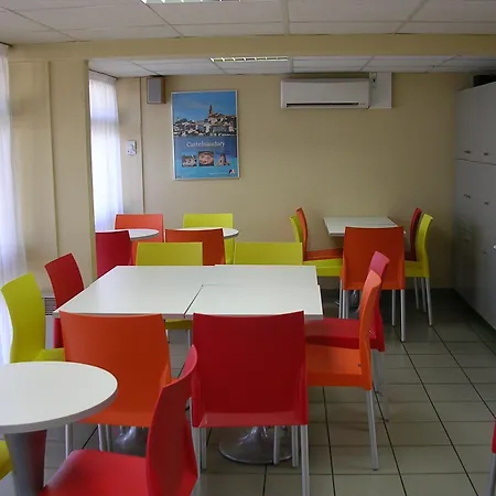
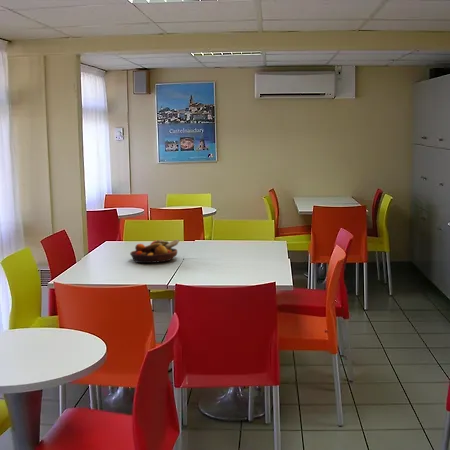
+ fruit bowl (154, 249)
